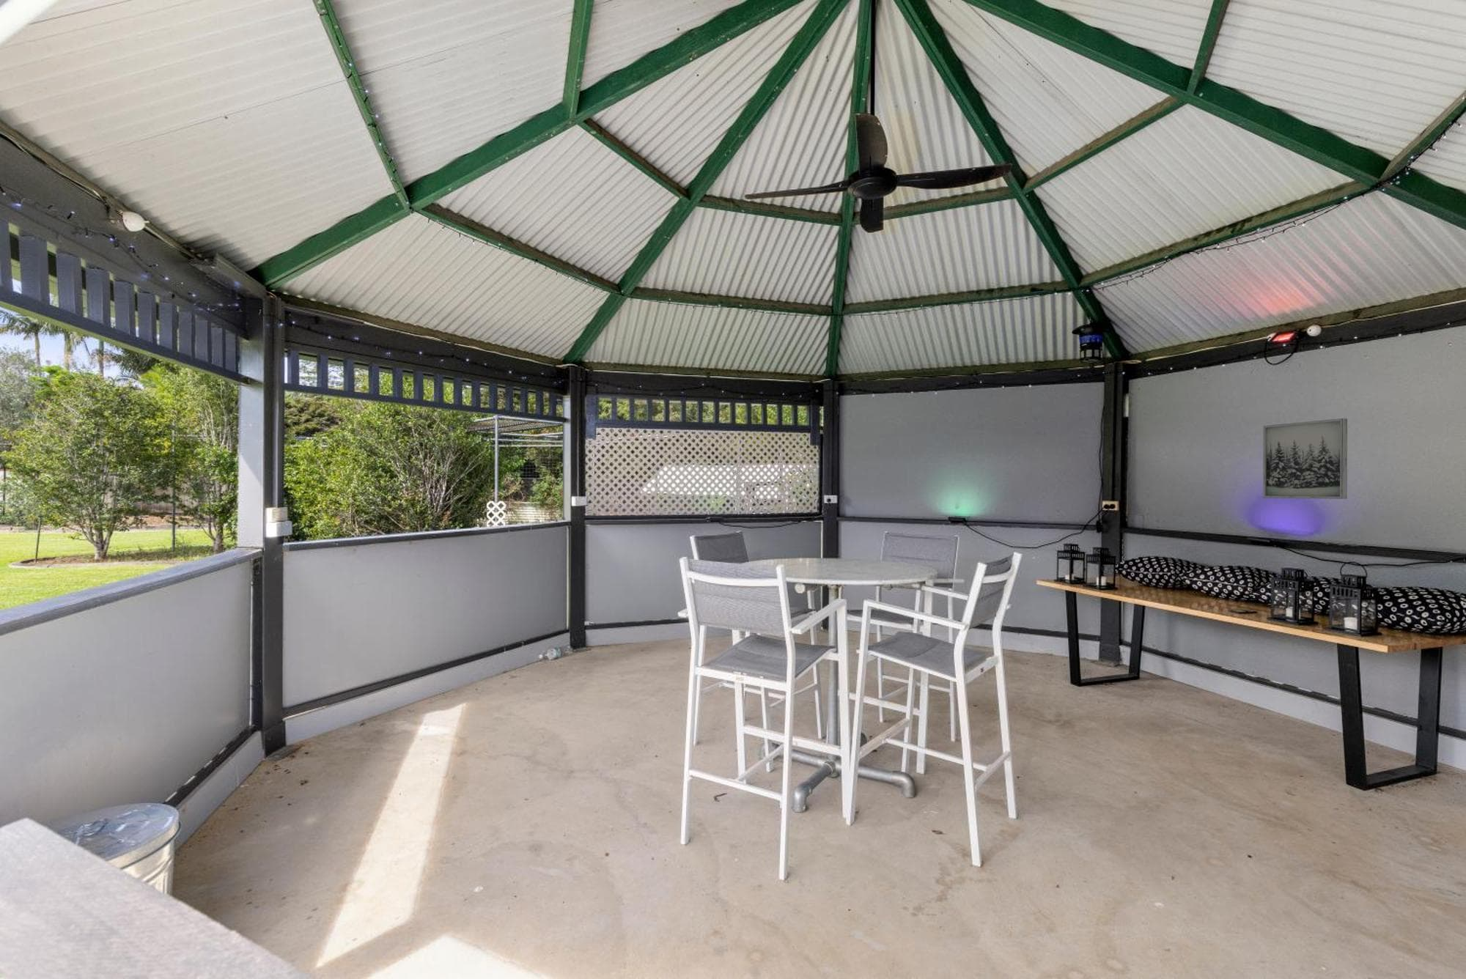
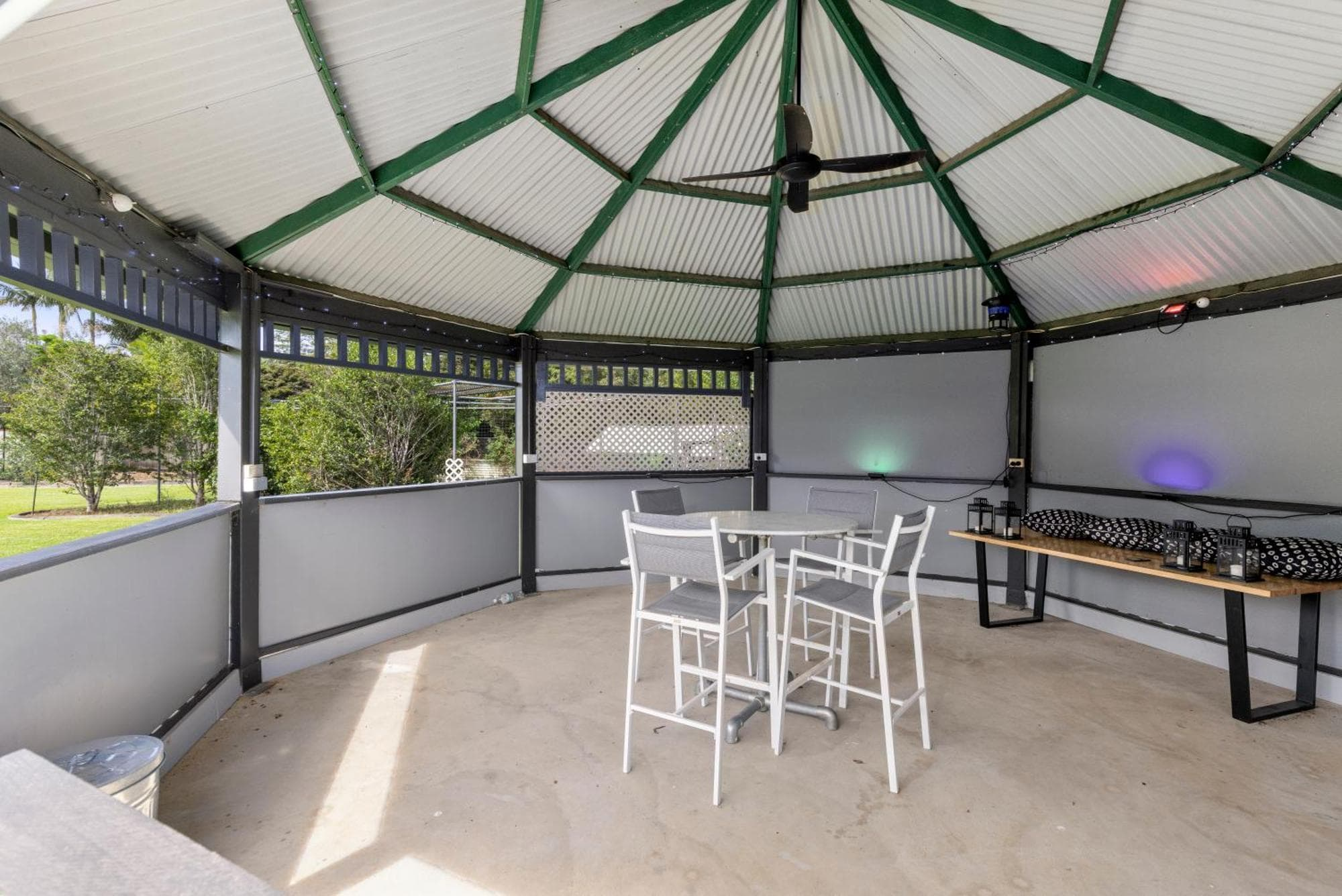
- wall art (1302, 460)
